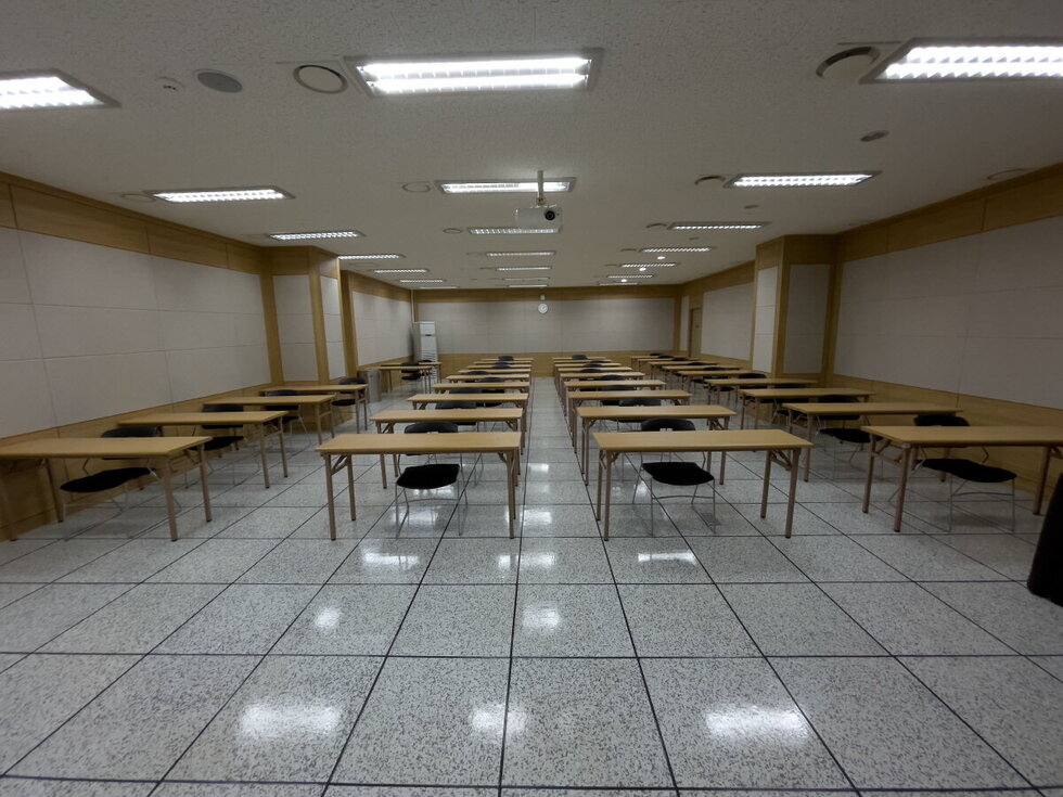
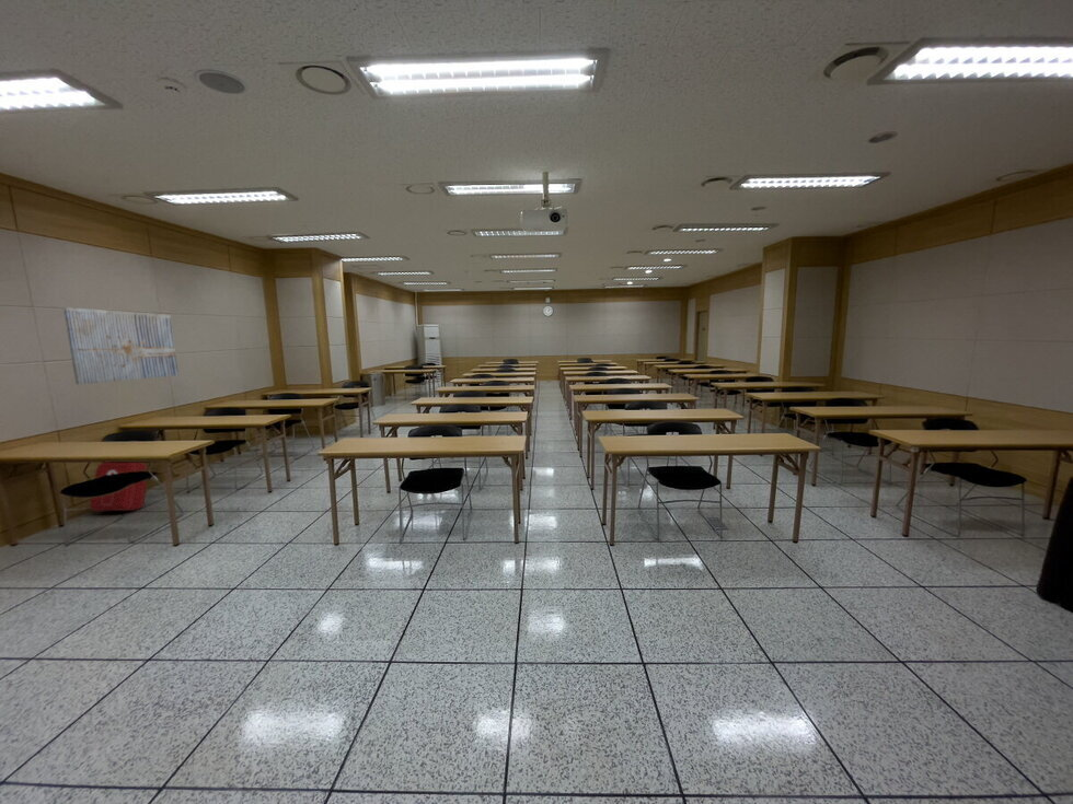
+ wall art (128, 346)
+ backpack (123, 489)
